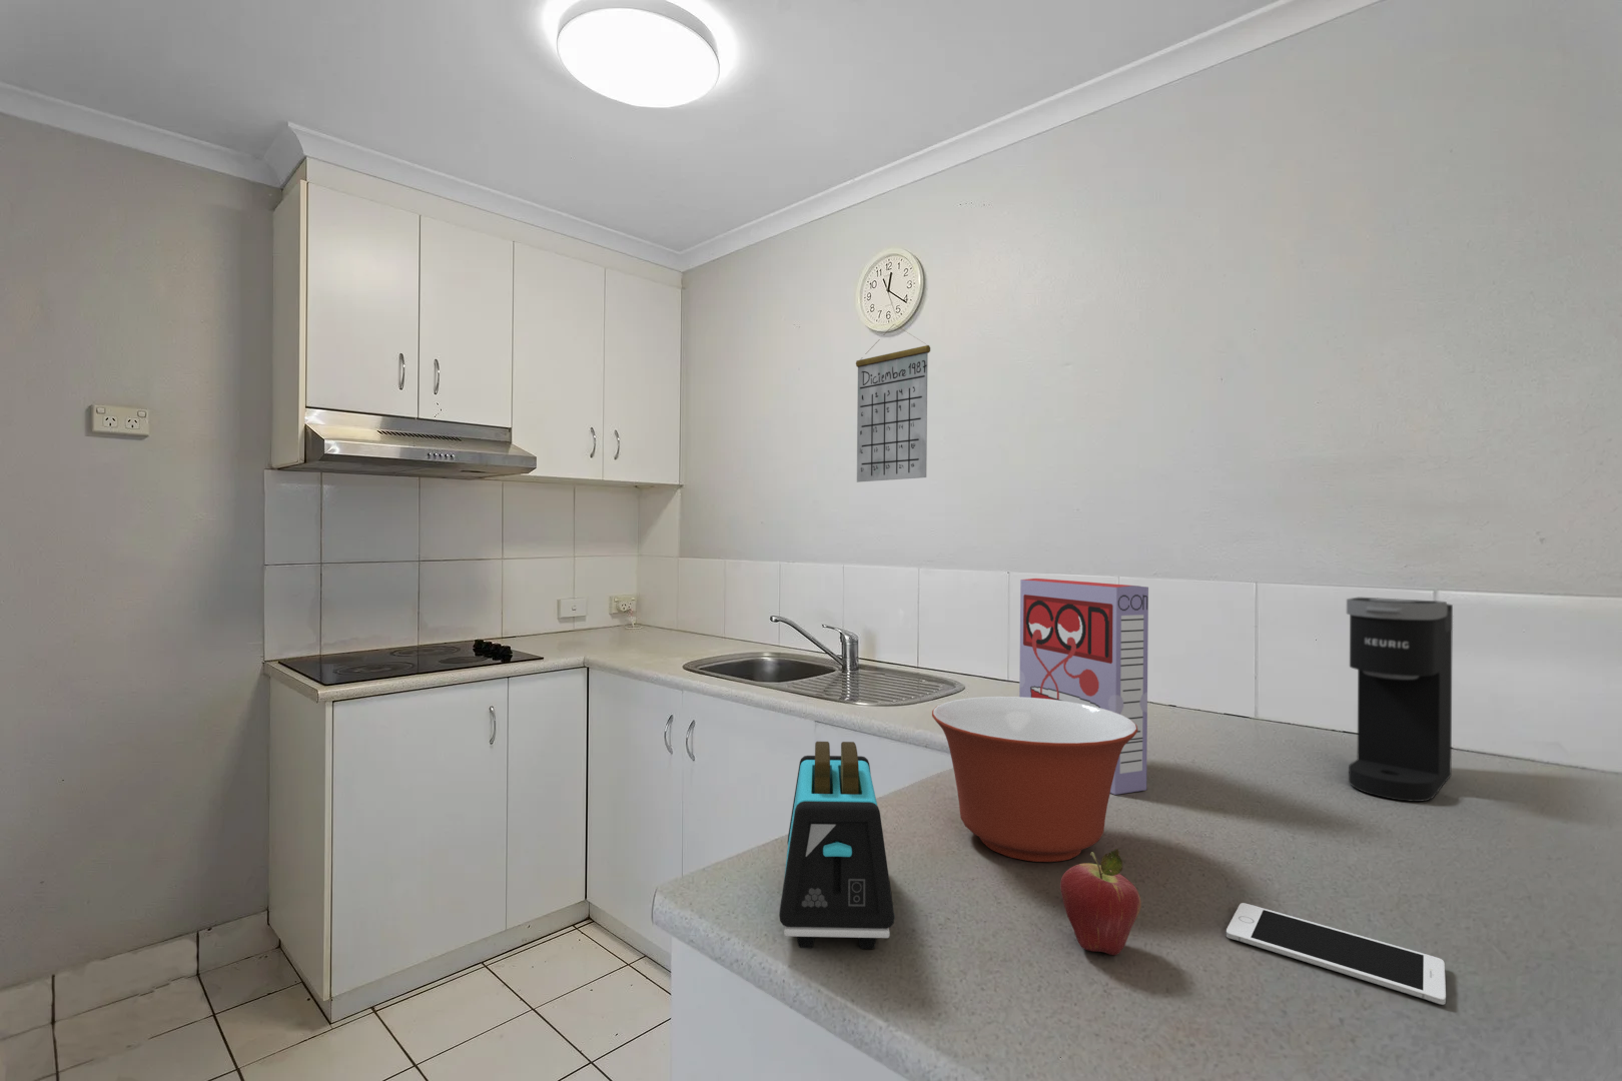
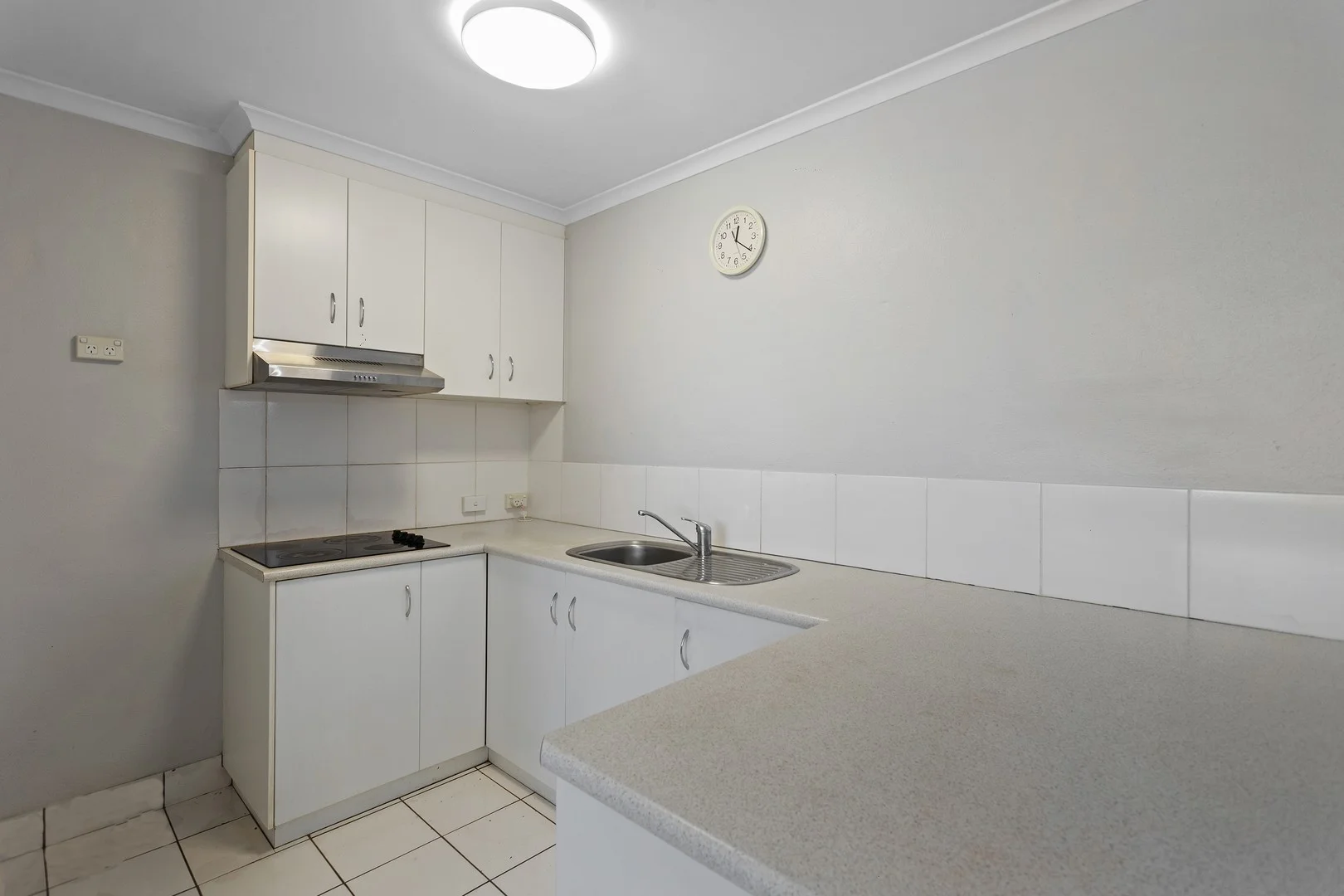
- cell phone (1331, 948)
- calendar (891, 402)
- cereal box (1079, 676)
- toaster (835, 825)
- mixing bowl (1031, 778)
- coffee maker (1401, 689)
- fruit (1101, 893)
